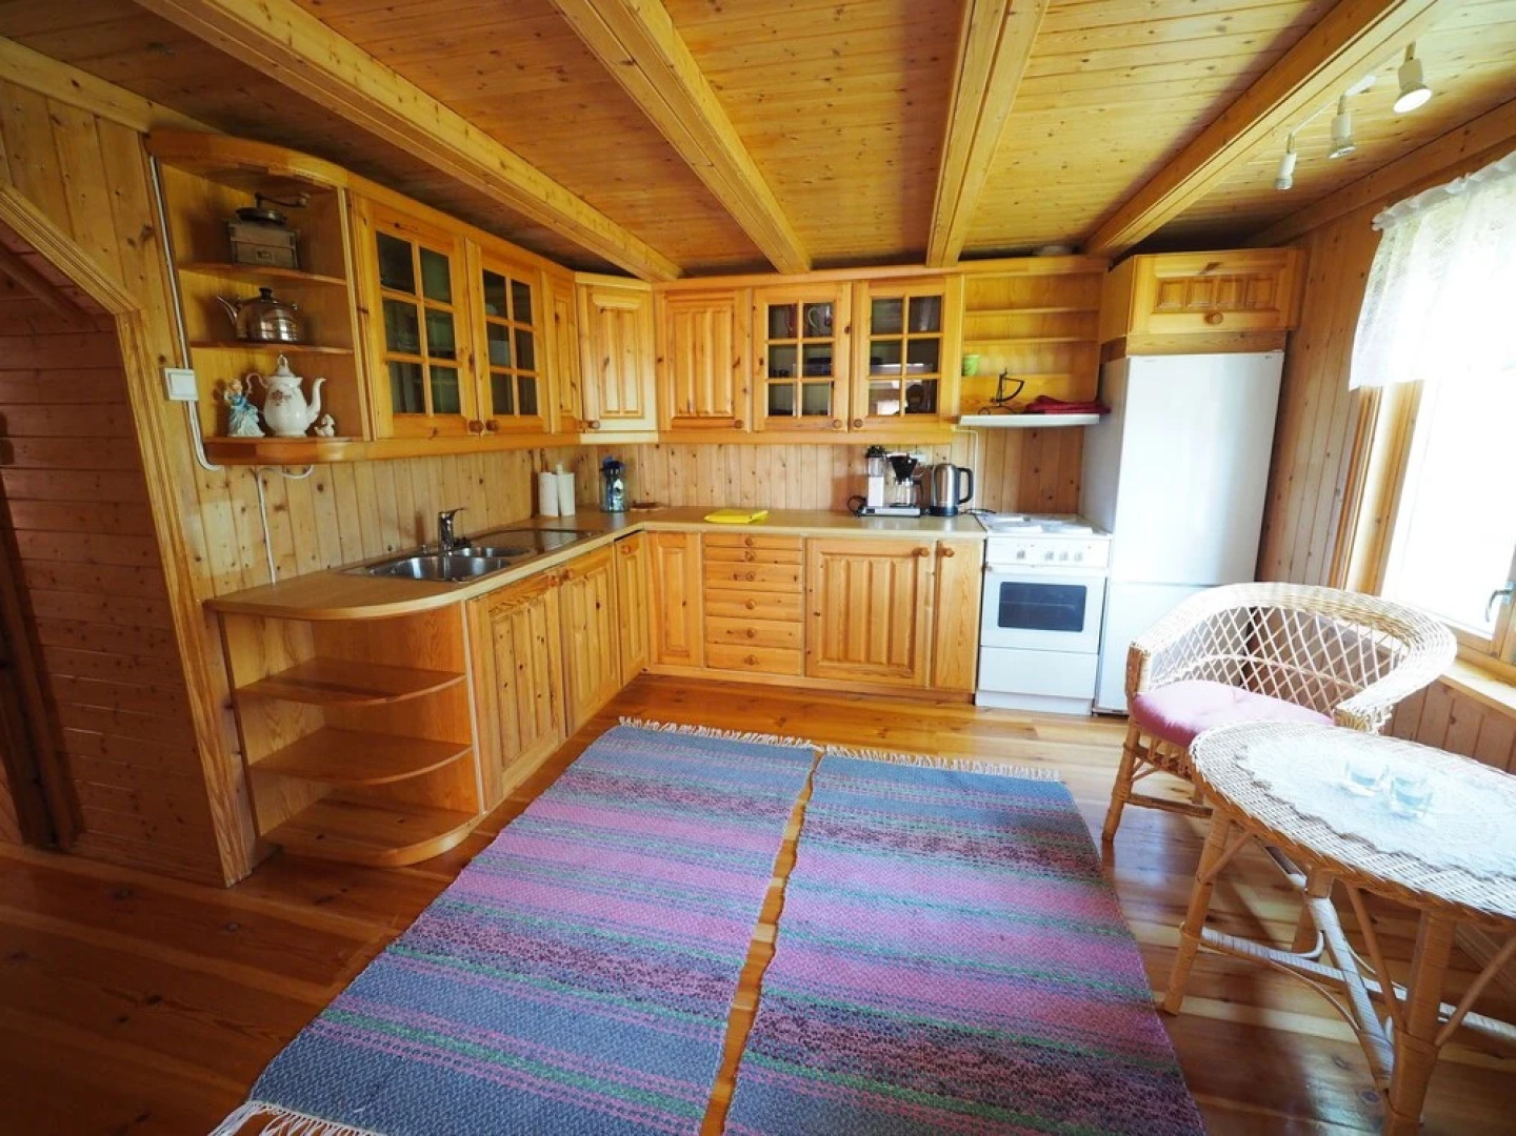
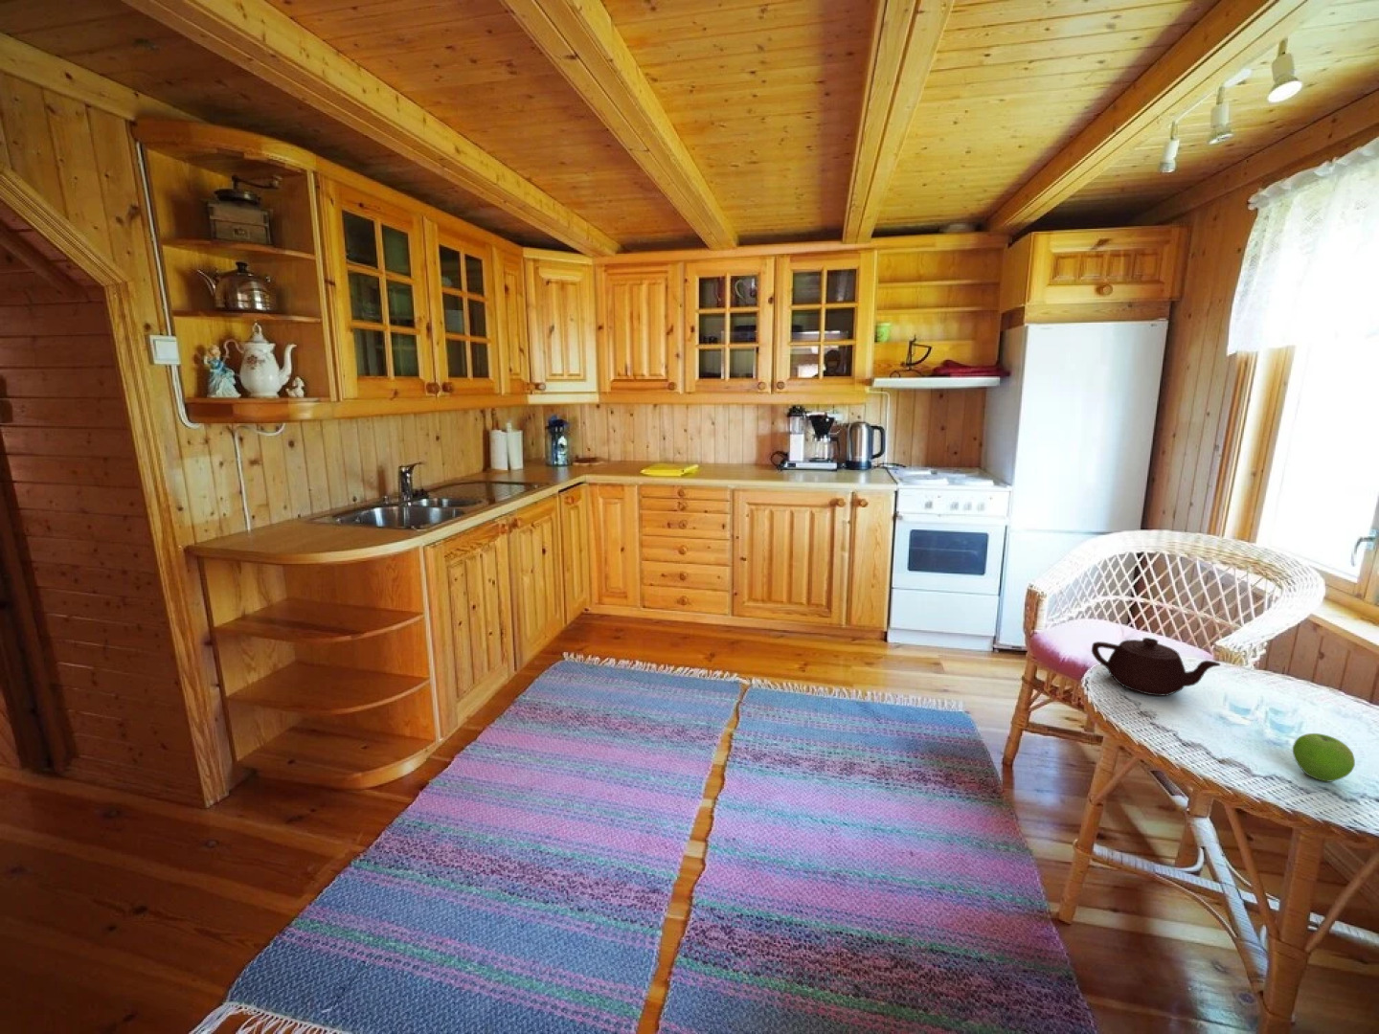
+ teapot (1151, 664)
+ fruit (1321, 757)
